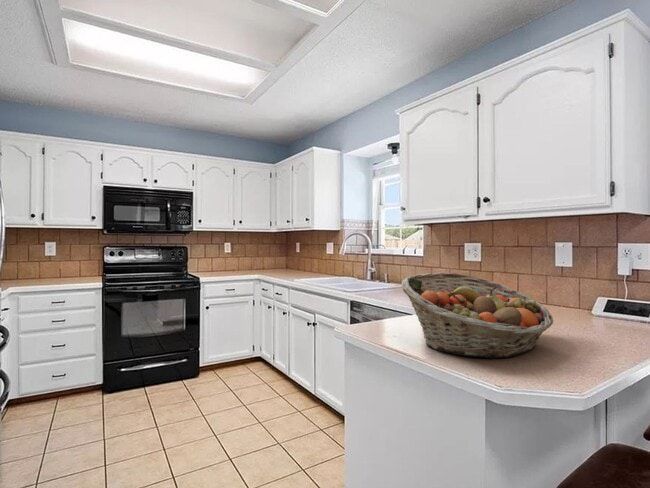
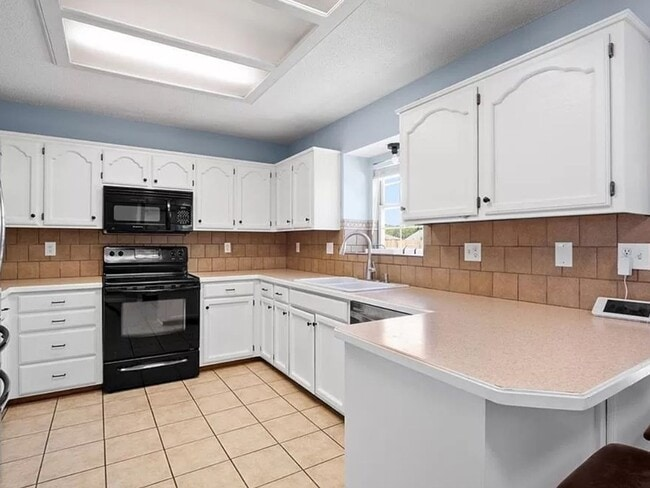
- fruit basket (474, 309)
